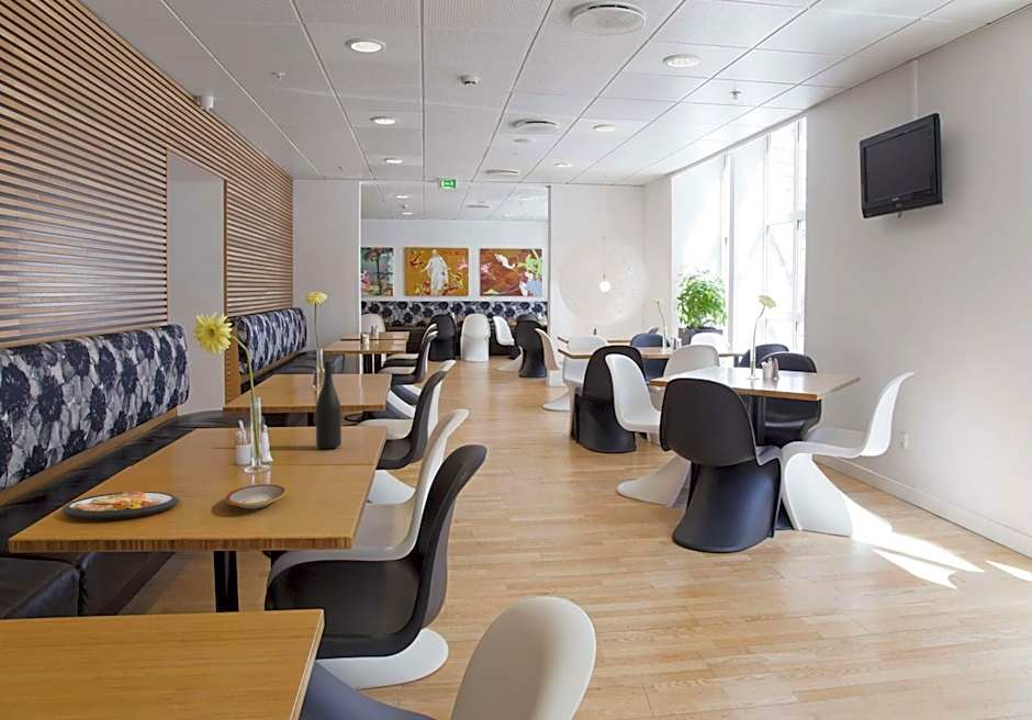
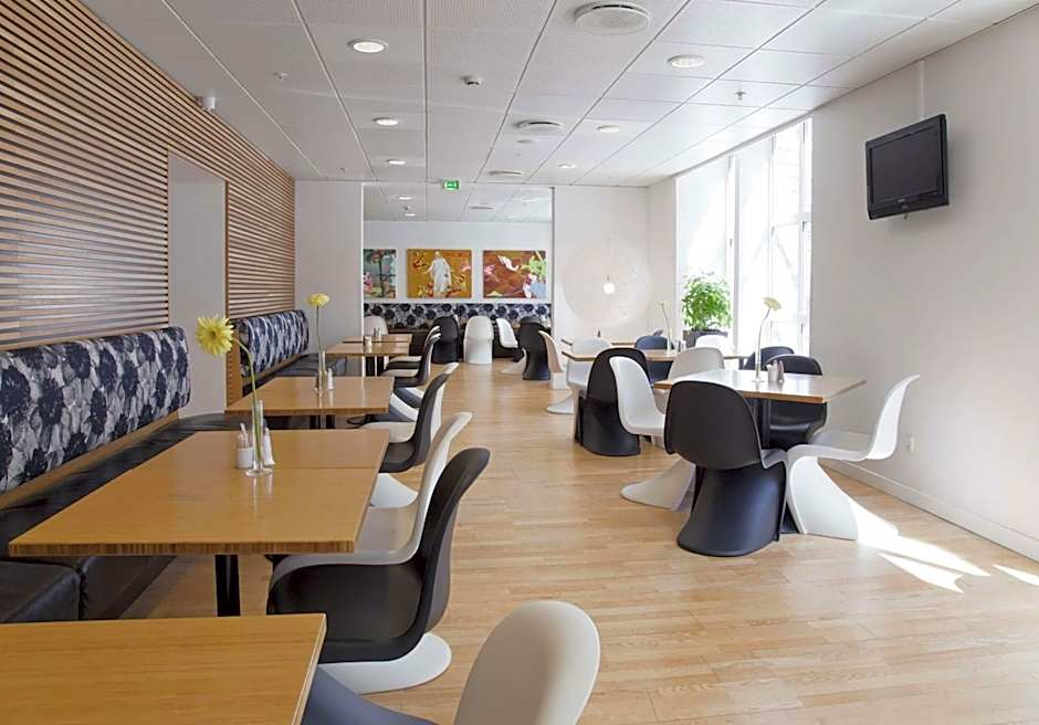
- dish (122, 502)
- plate (256, 497)
- wine bottle (328, 404)
